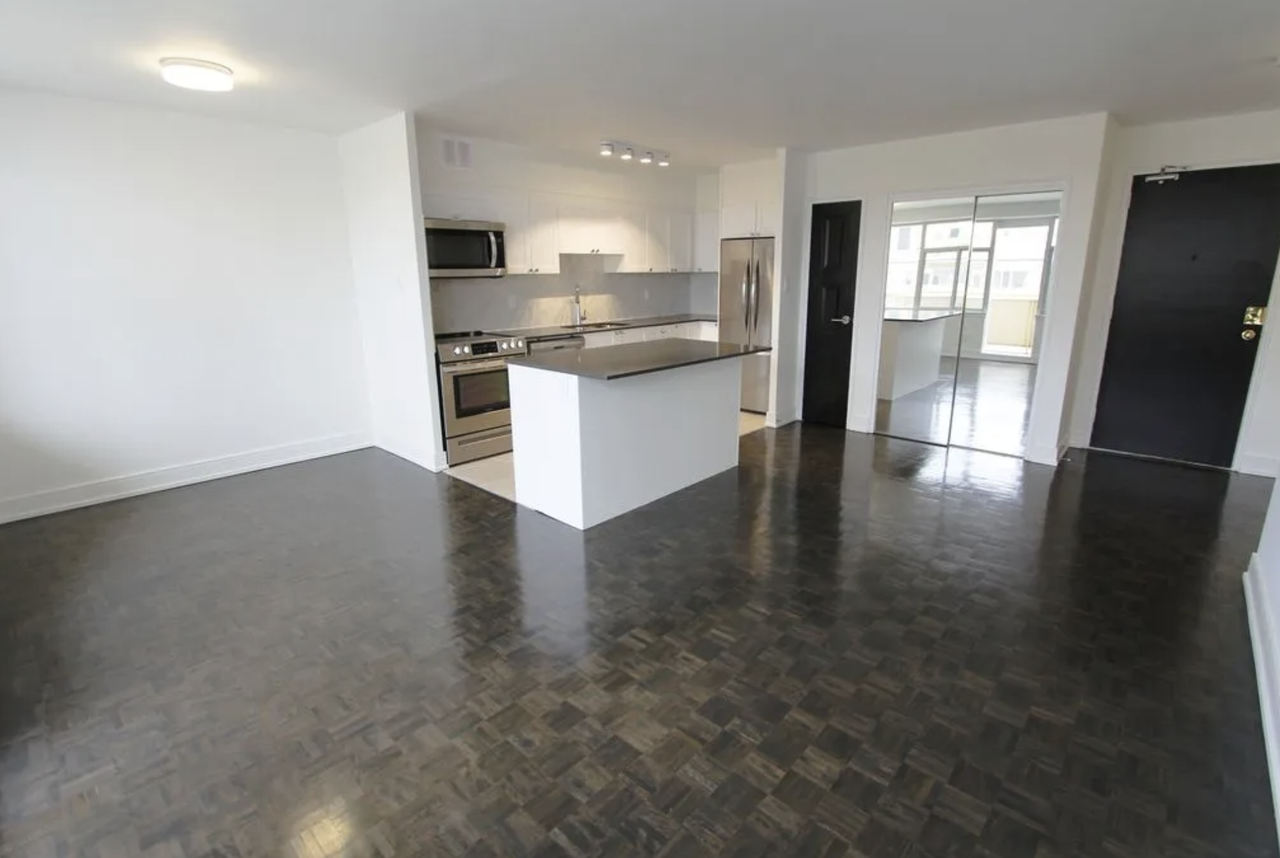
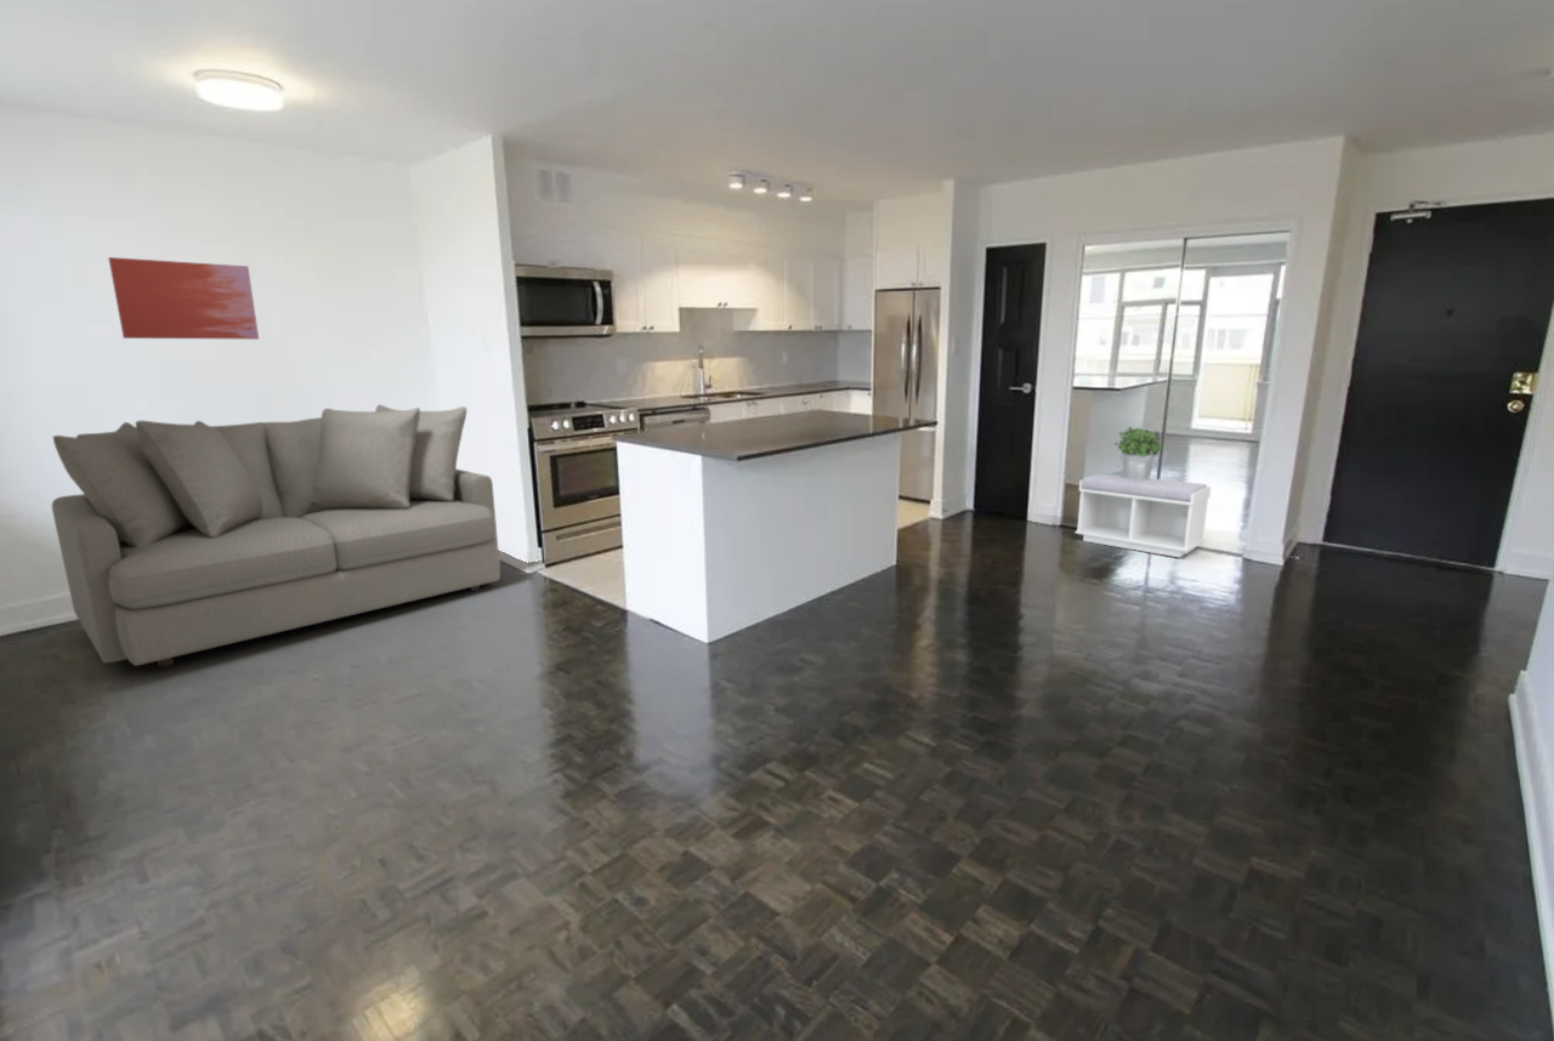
+ wall art (188, 300)
+ bench (1140, 512)
+ potted plant (1138, 453)
+ sofa (295, 508)
